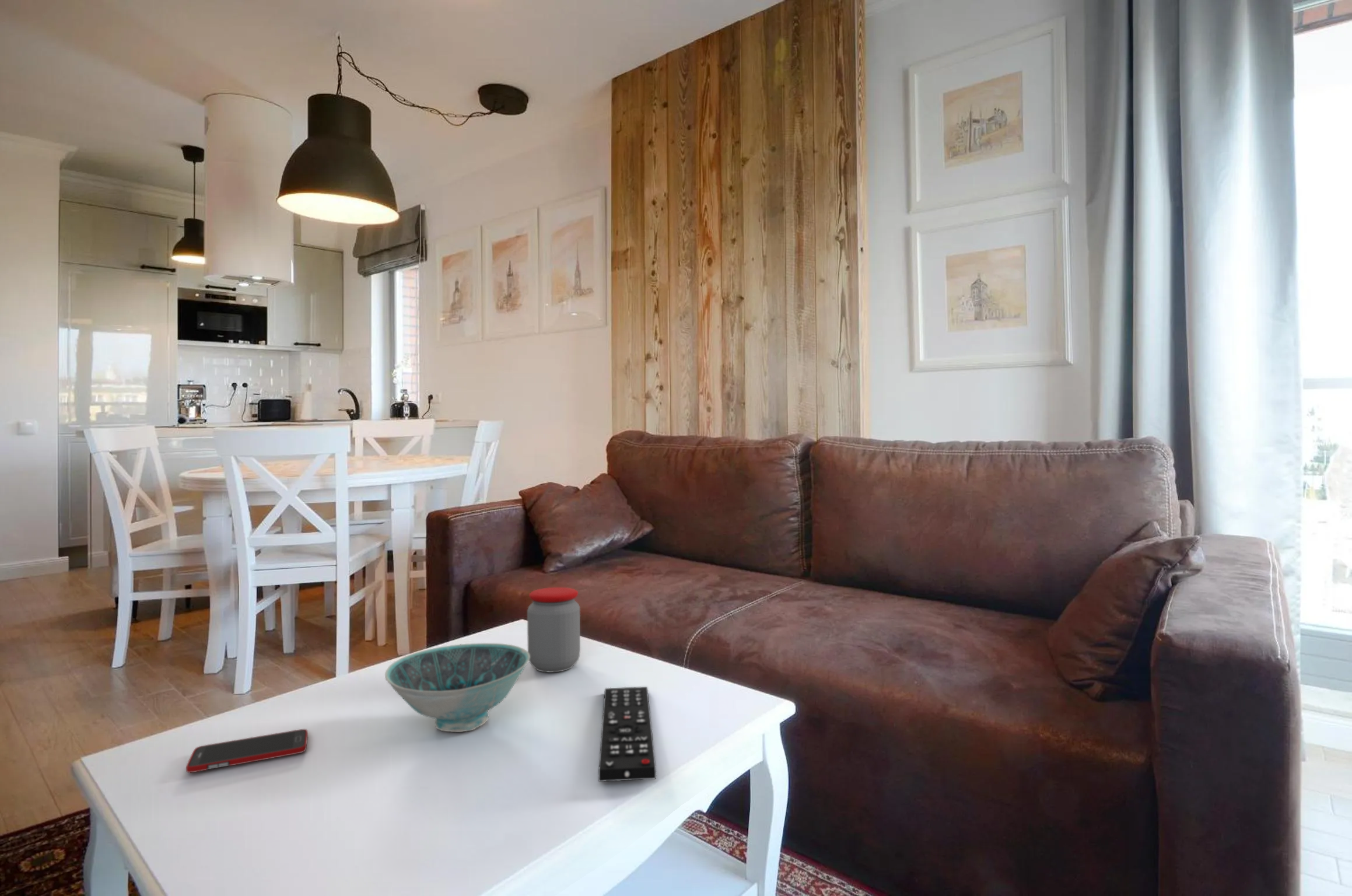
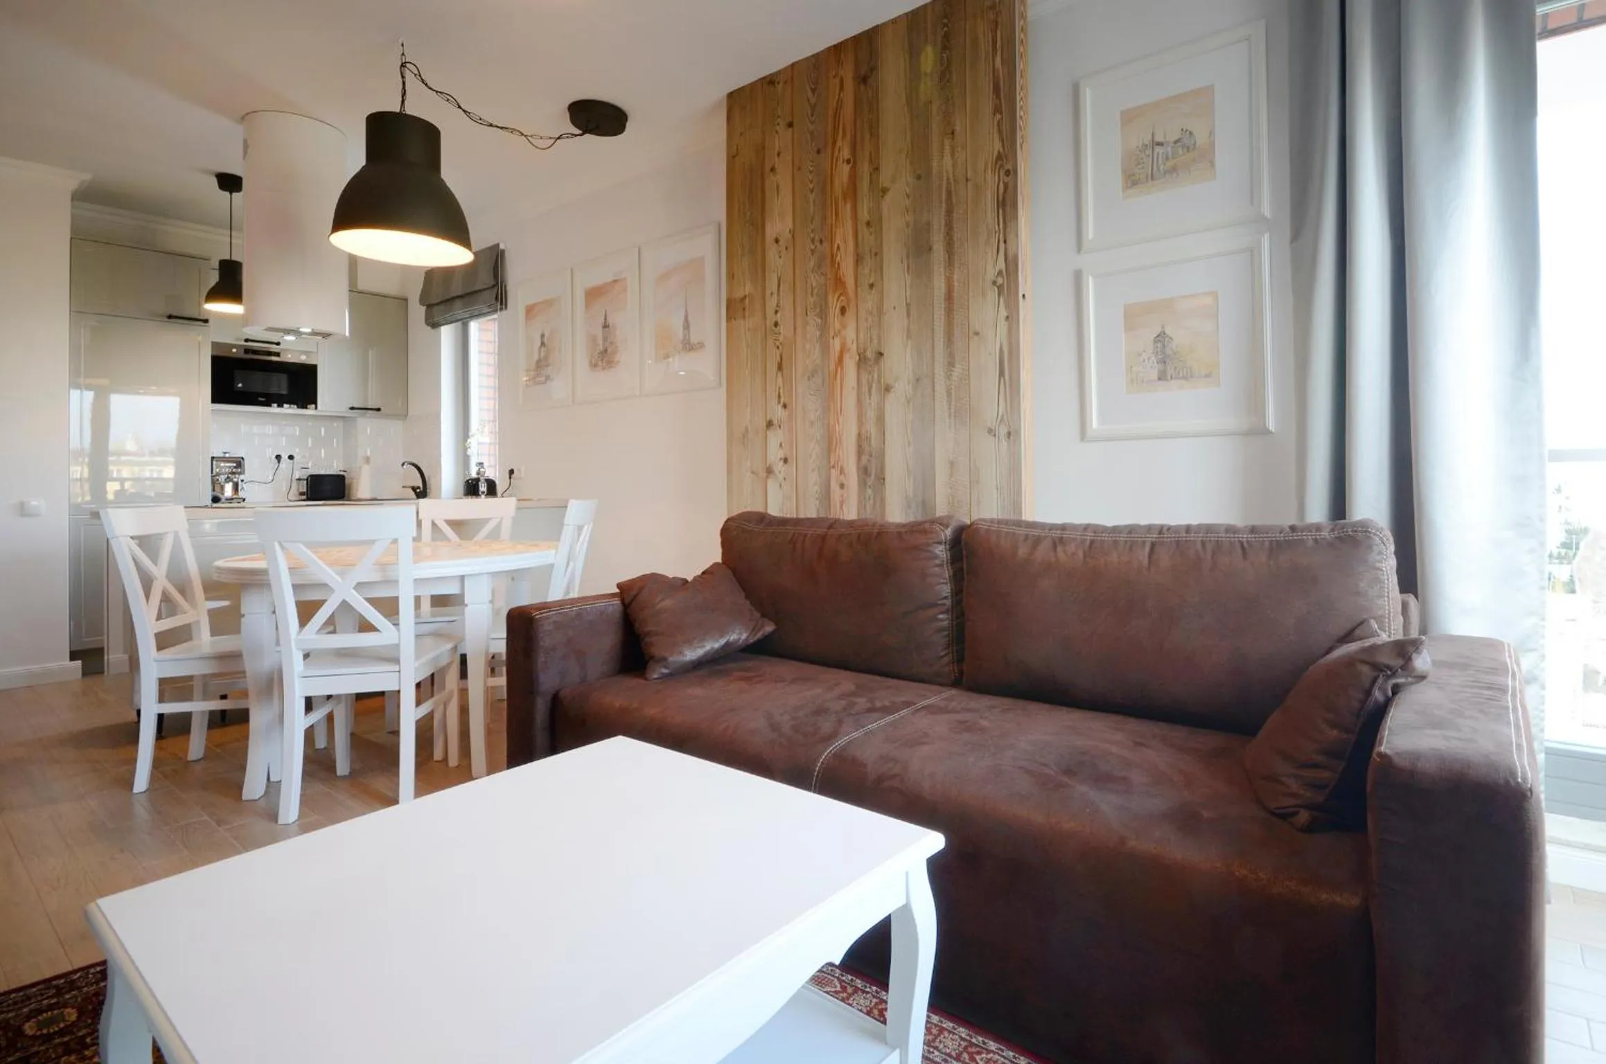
- bowl (460, 692)
- cell phone (250, 750)
- jar (554, 628)
- remote control (626, 726)
